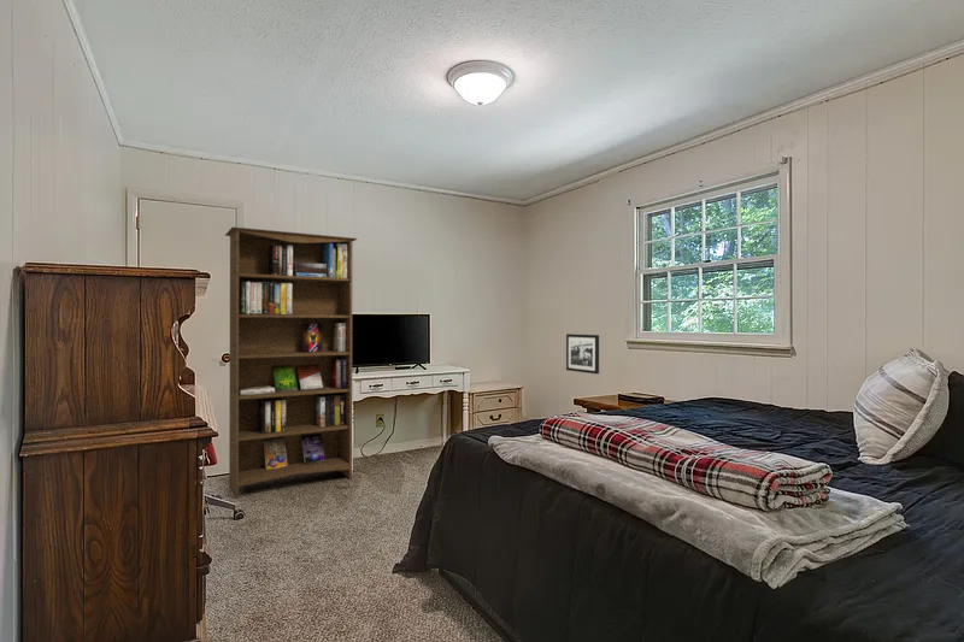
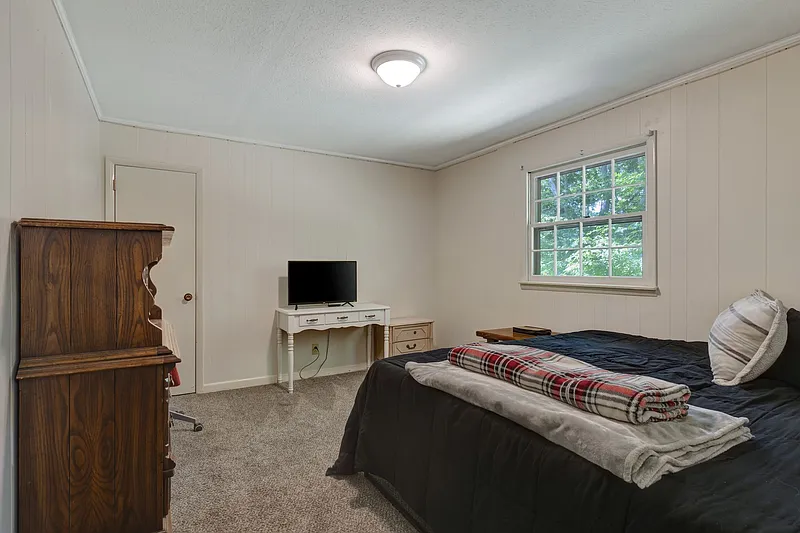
- picture frame (582, 353)
- bookcase (292, 359)
